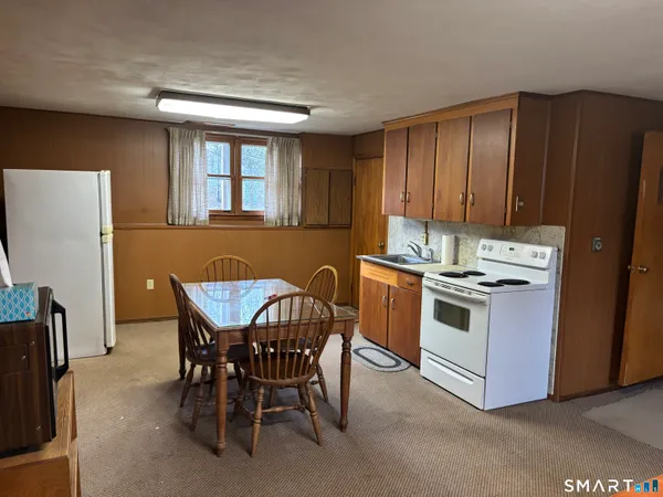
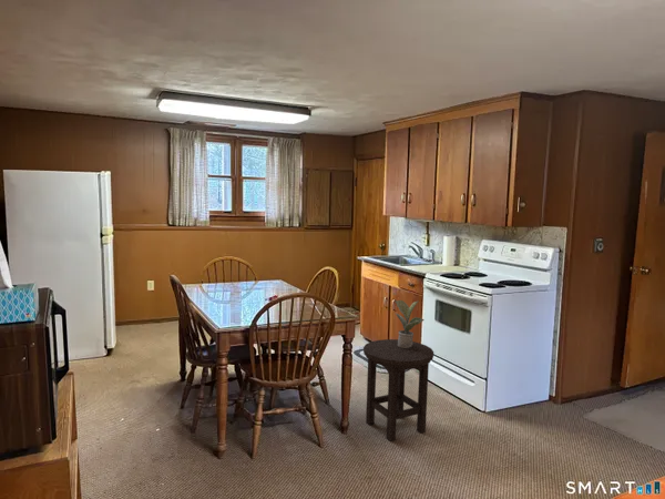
+ stool (396, 388)
+ potted plant (410, 322)
